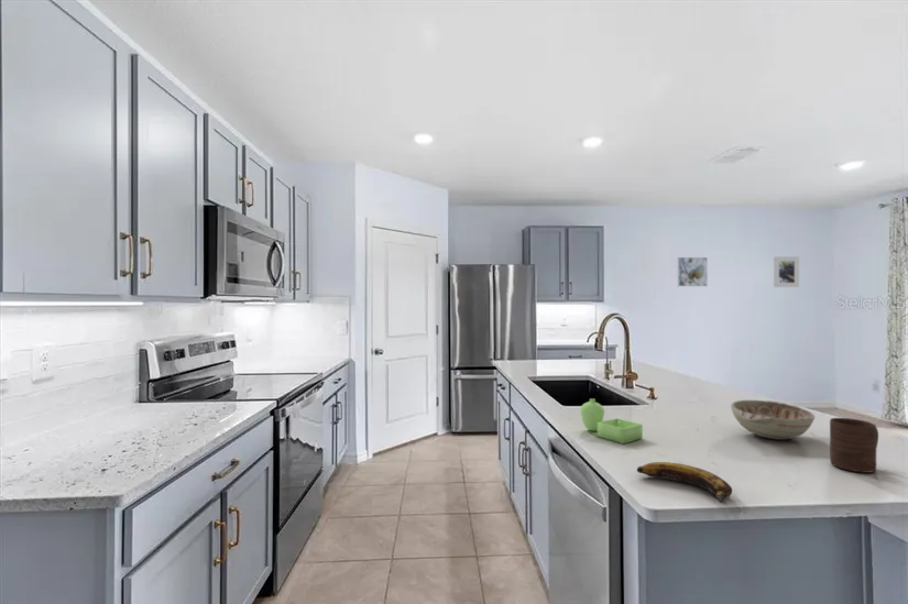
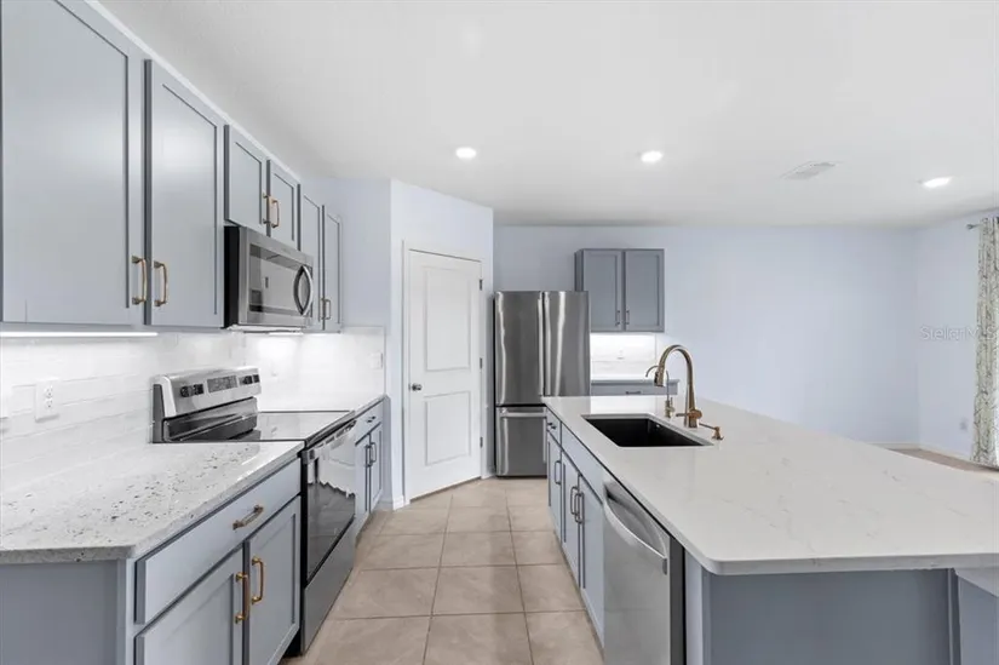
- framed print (786, 272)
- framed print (692, 272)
- sugar bowl (606, 420)
- decorative bowl (770, 421)
- banana (685, 479)
- cup (854, 443)
